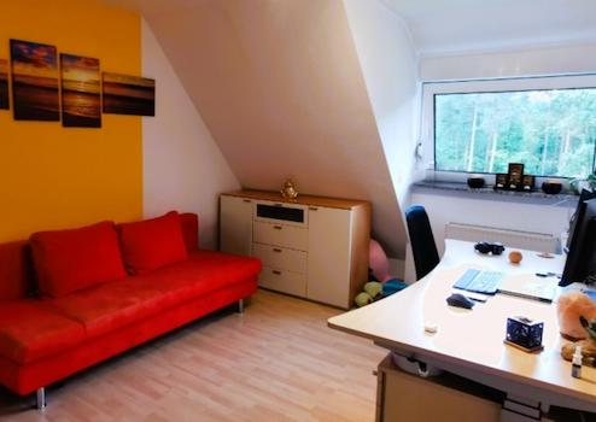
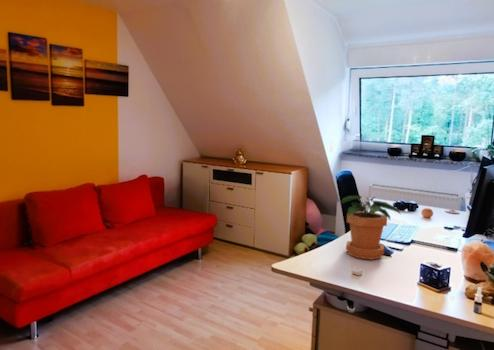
+ potted plant (372, 226)
